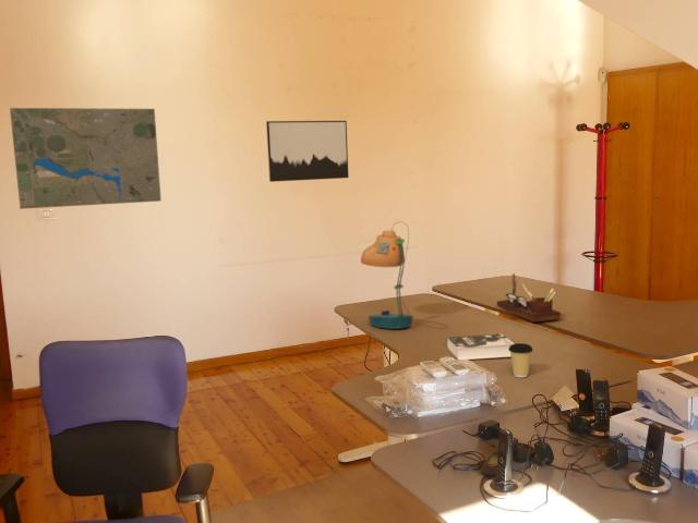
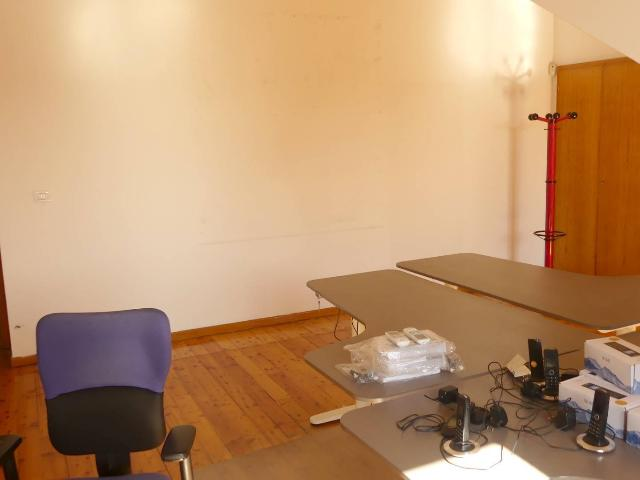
- wall art (309, 150)
- book (480, 345)
- road map (89, 157)
- desk organizer (528, 295)
- desk lamp (401, 273)
- coffee cup (520, 360)
